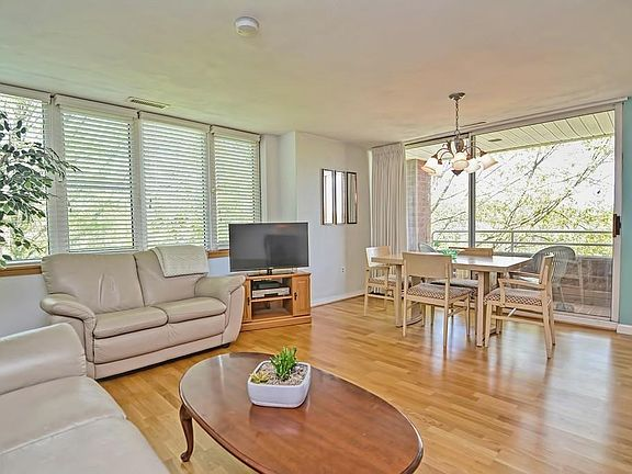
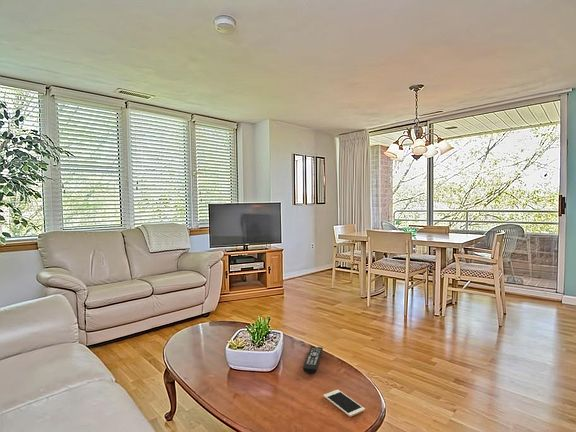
+ remote control (313, 358)
+ cell phone (343, 402)
